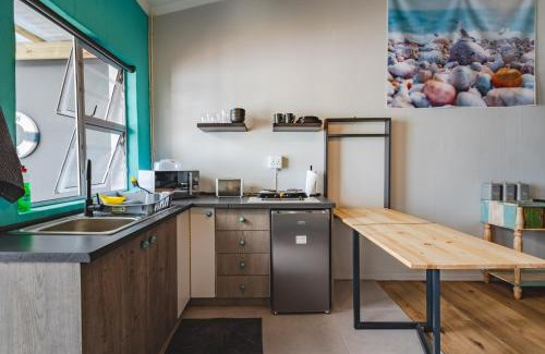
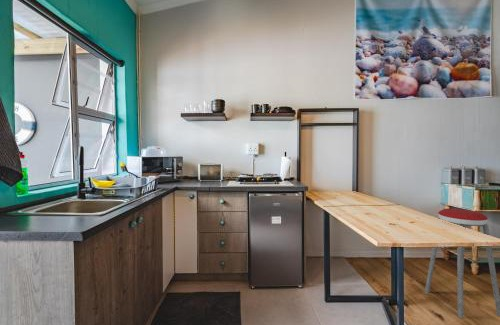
+ music stool (461, 257)
